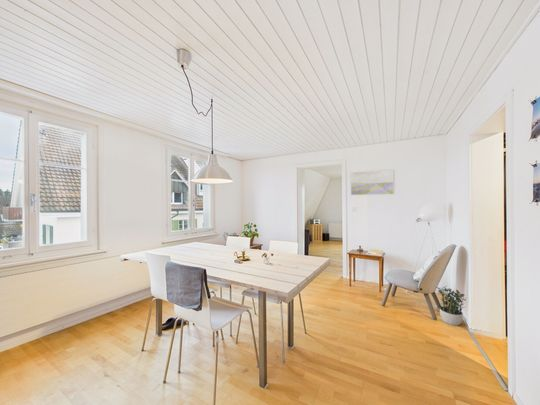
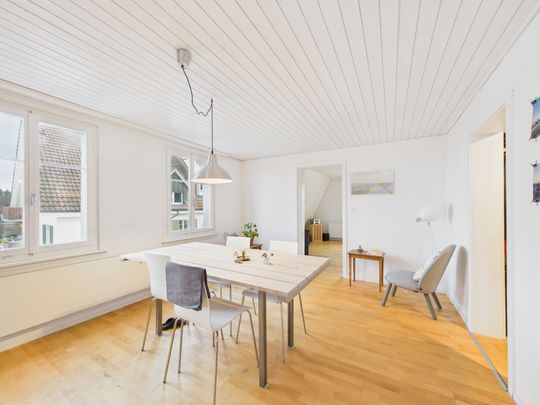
- potted plant (451, 304)
